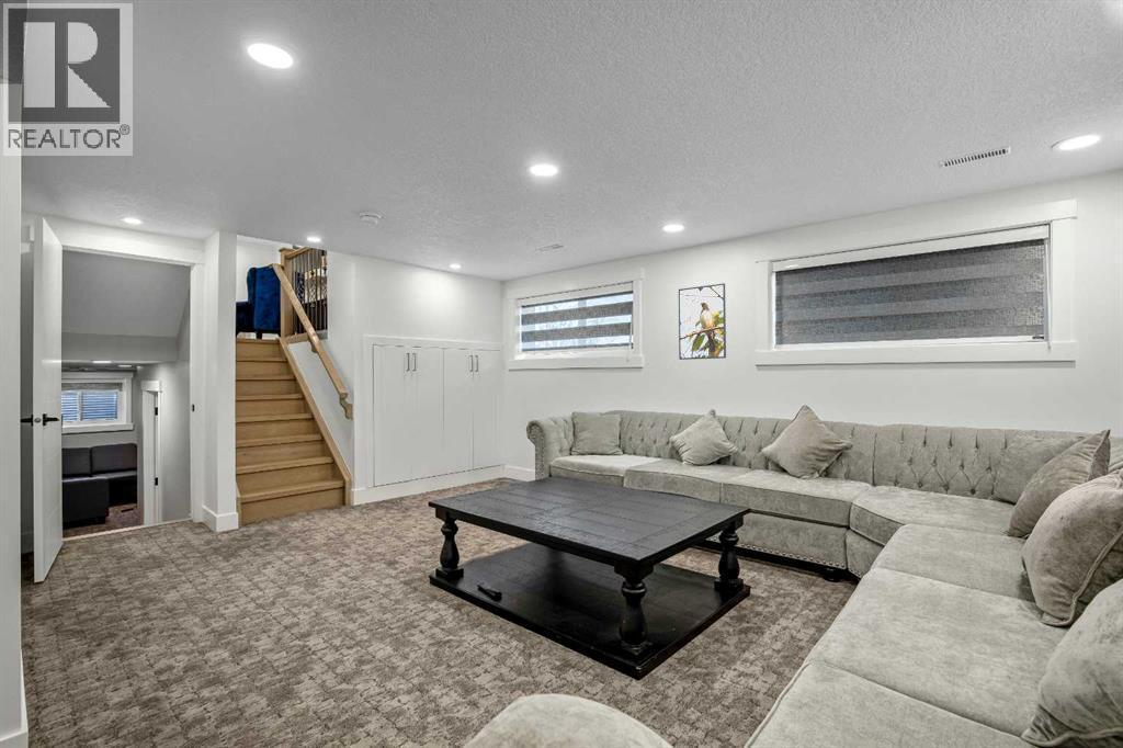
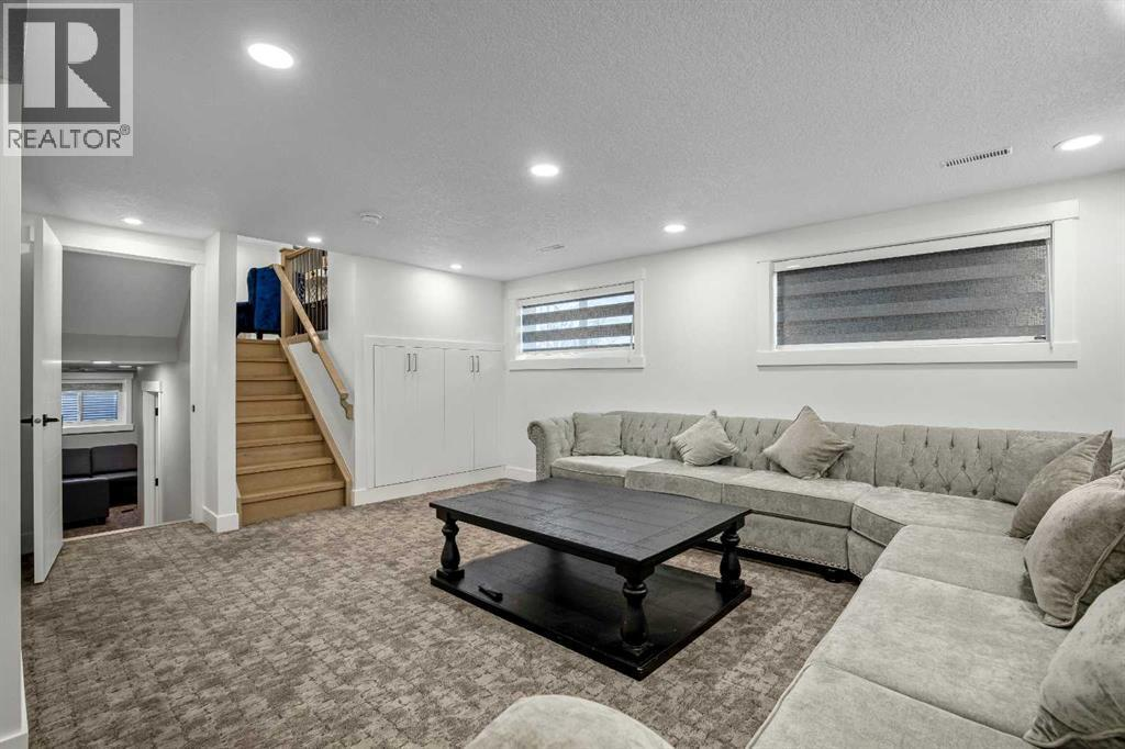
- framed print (701, 322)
